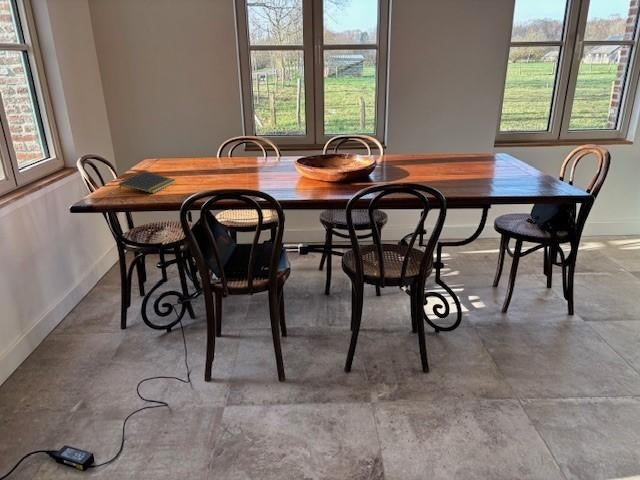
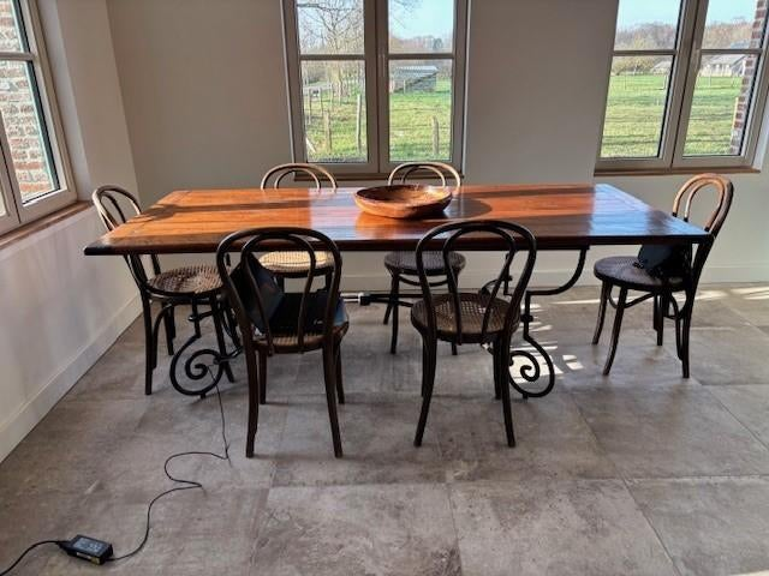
- notepad (148, 182)
